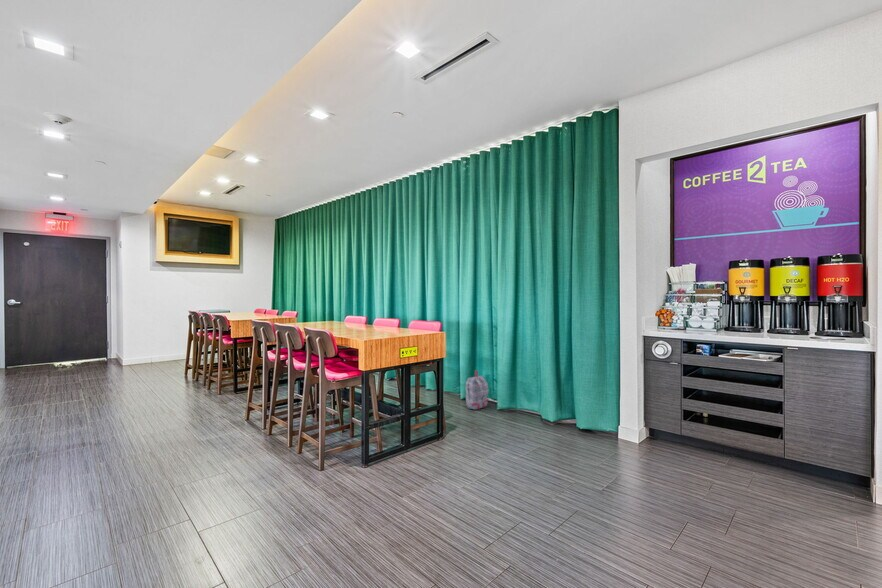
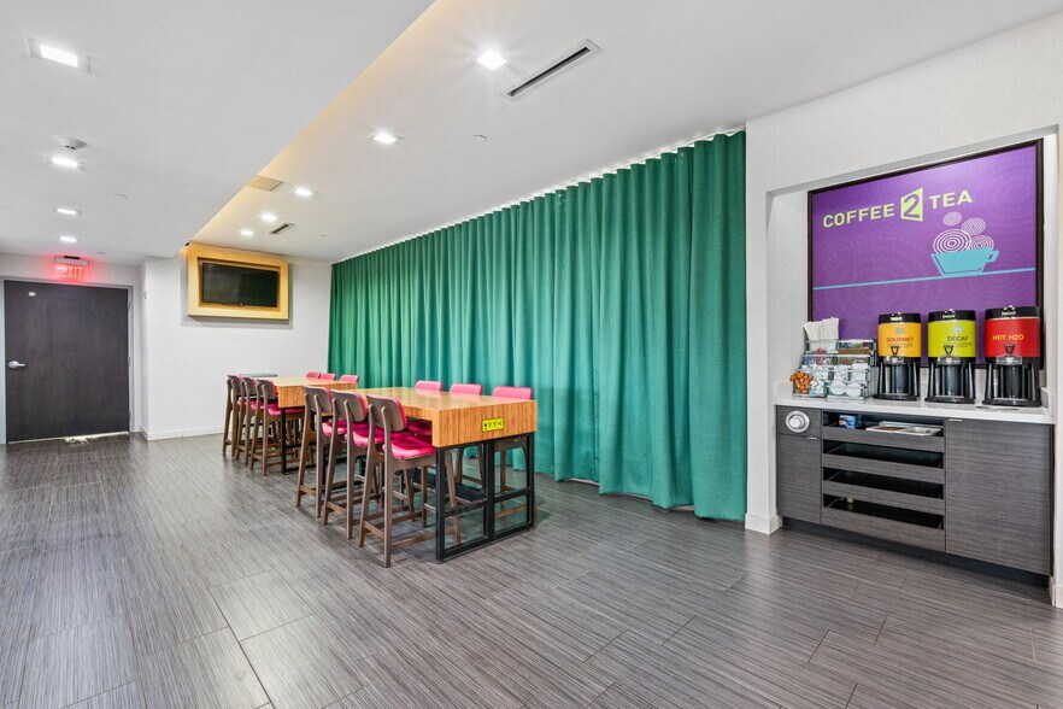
- backpack (477, 389)
